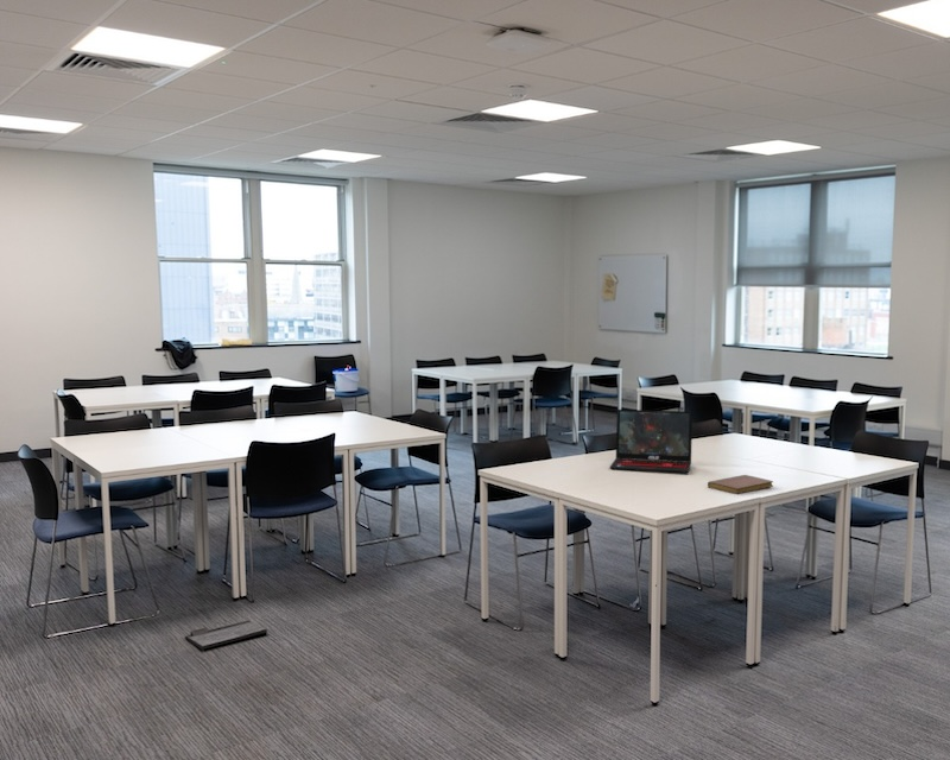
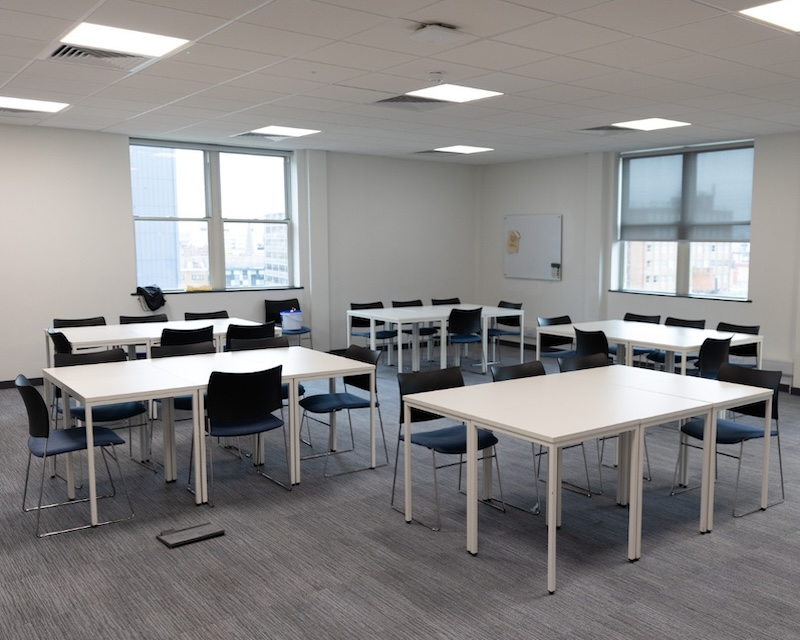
- laptop (651, 439)
- notebook (740, 483)
